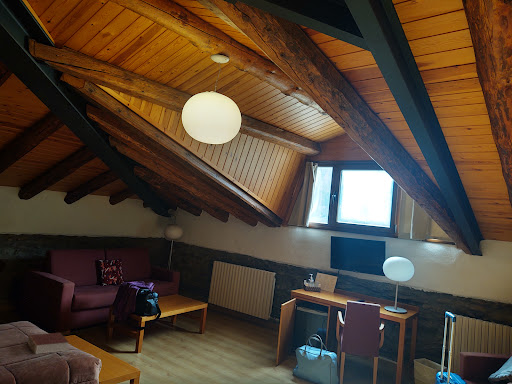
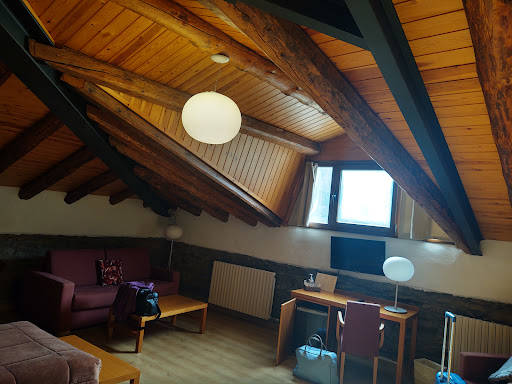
- book (47, 342)
